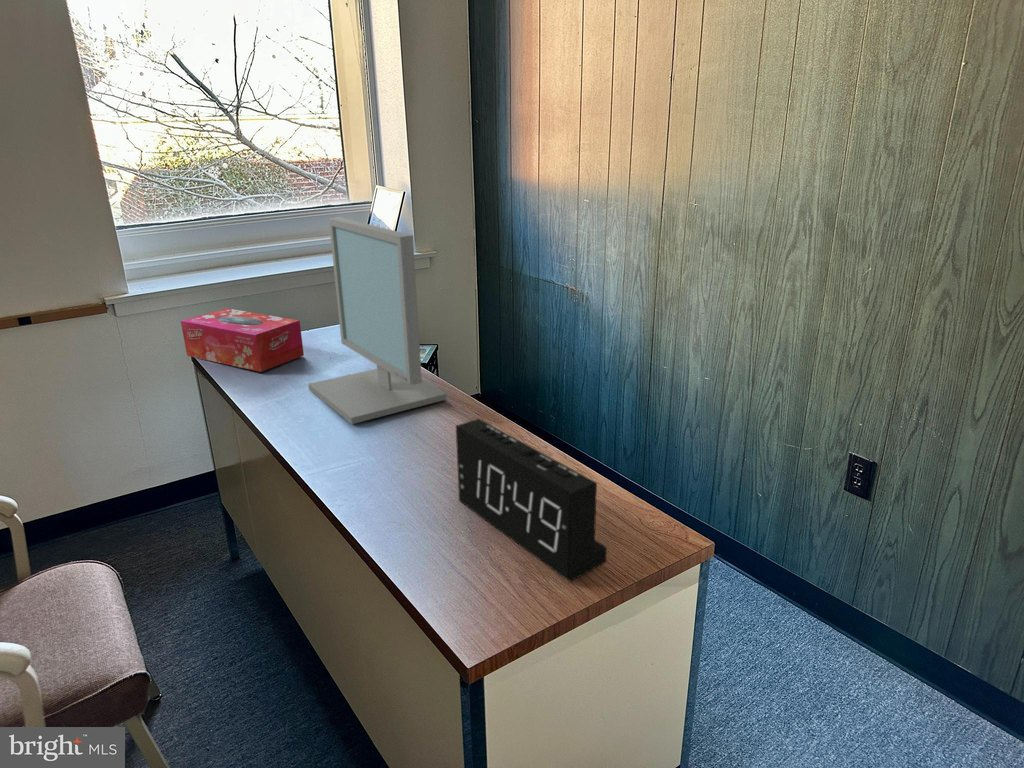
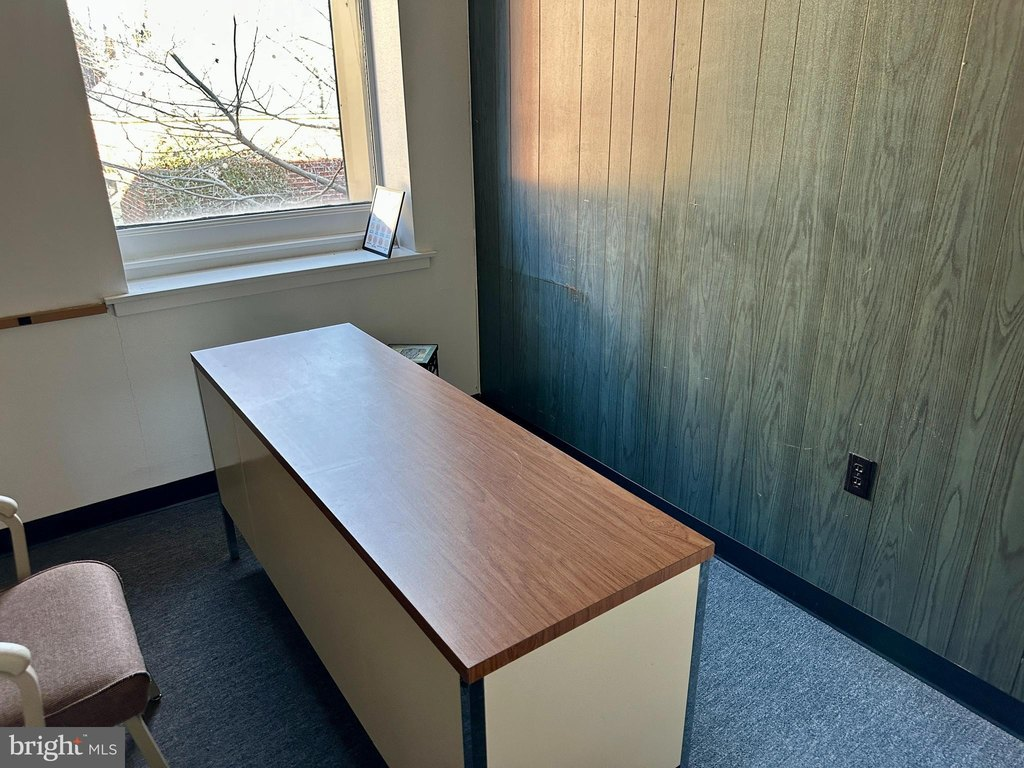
- alarm clock (526, 488)
- tissue box (242, 338)
- computer monitor (369, 314)
